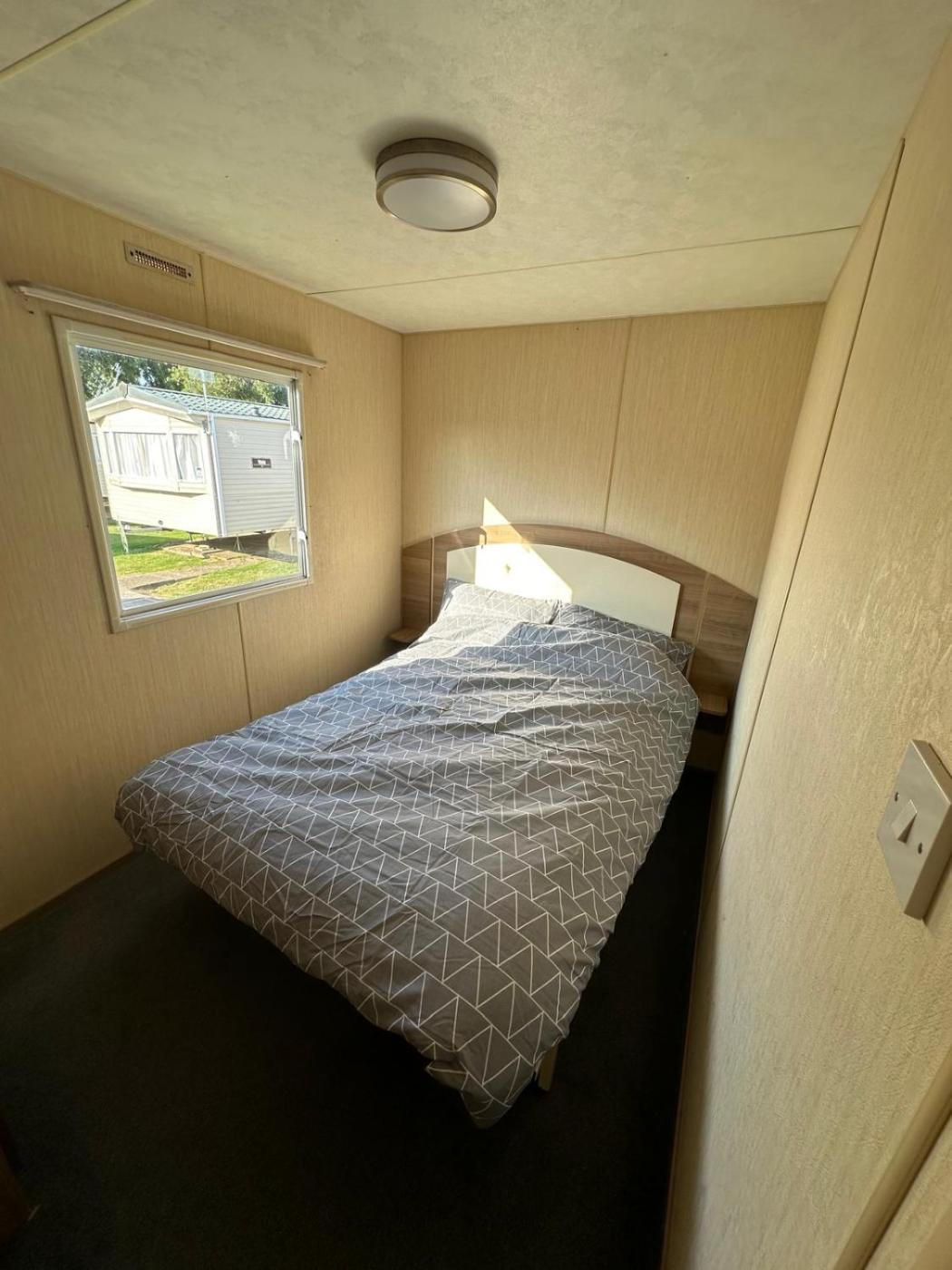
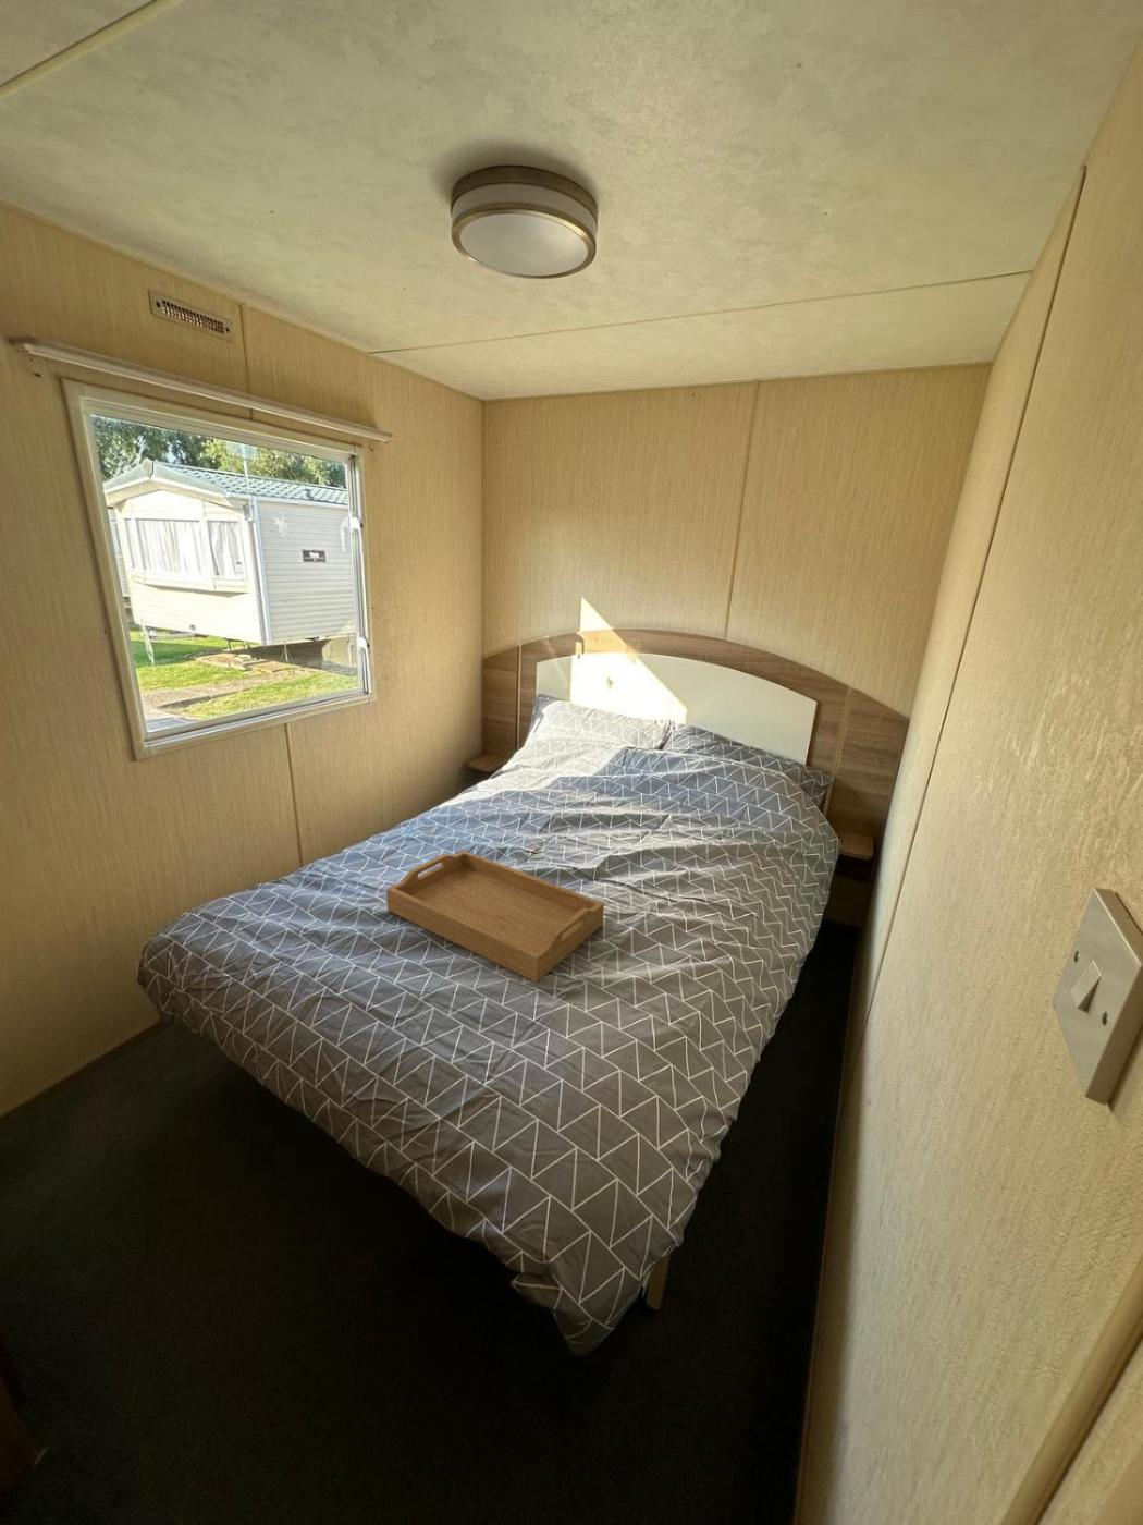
+ serving tray (495, 903)
